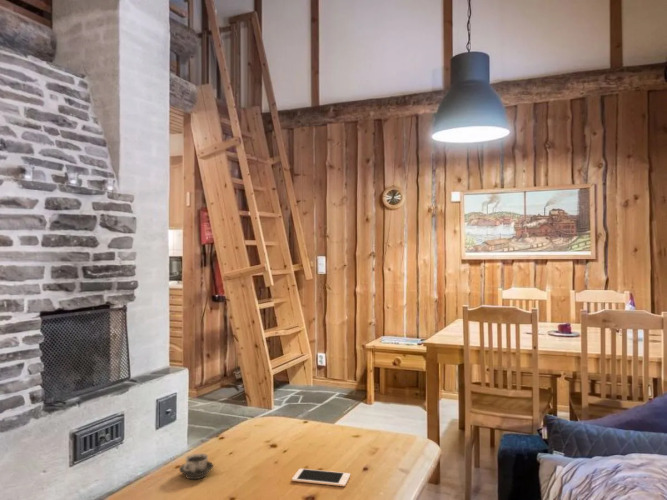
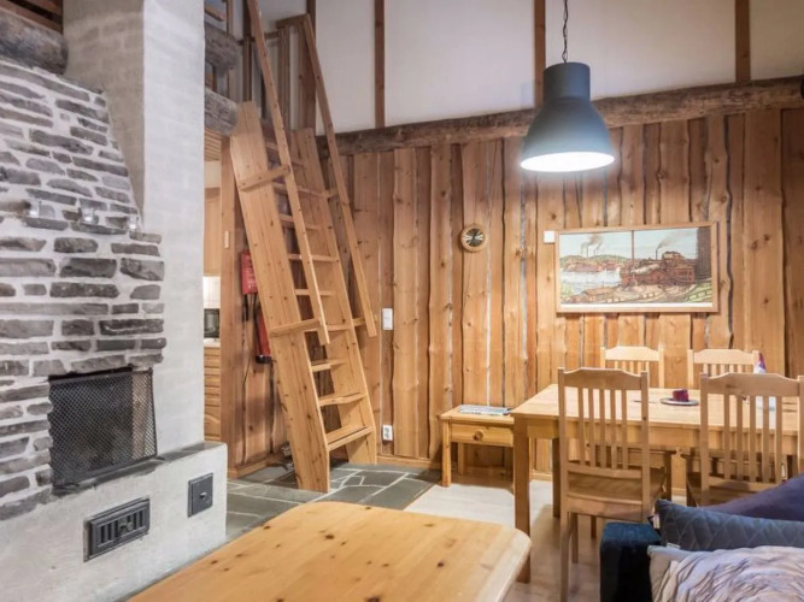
- cell phone (321, 477)
- cup (196, 466)
